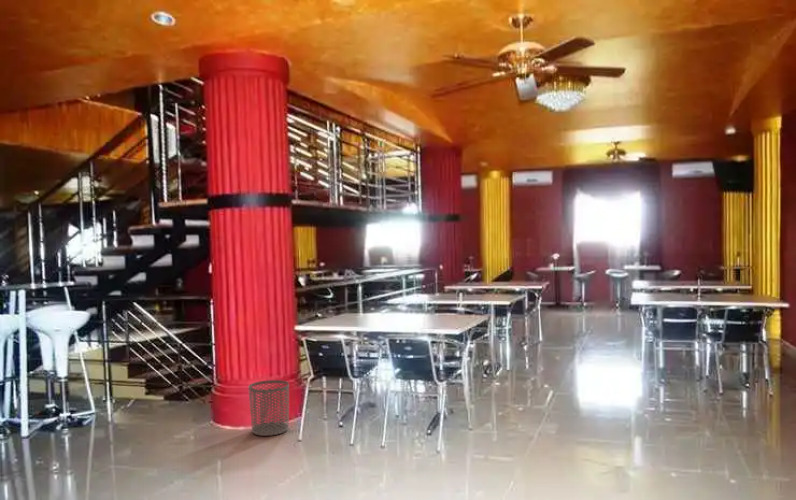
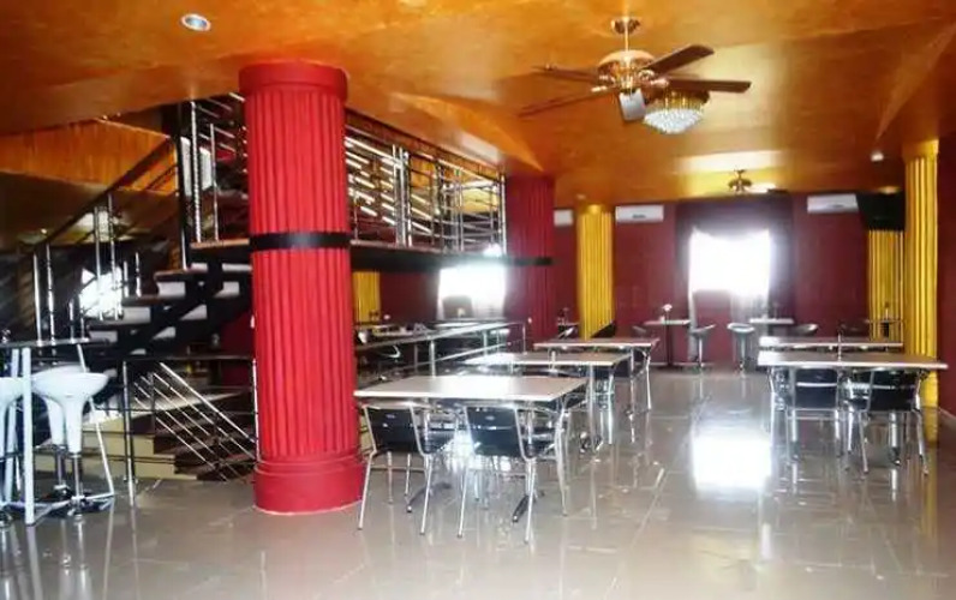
- waste bin (269, 407)
